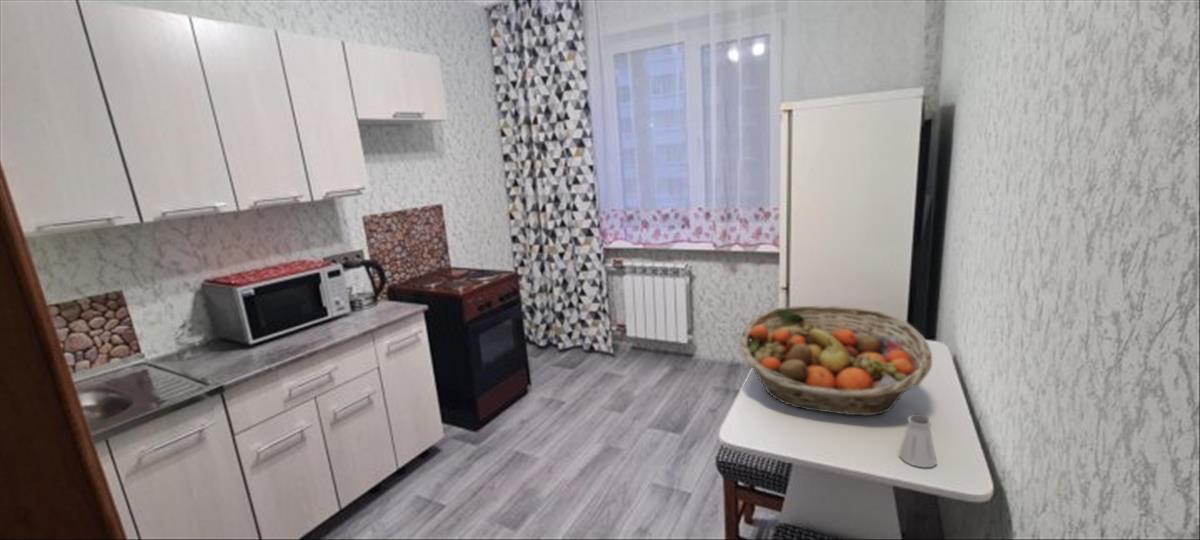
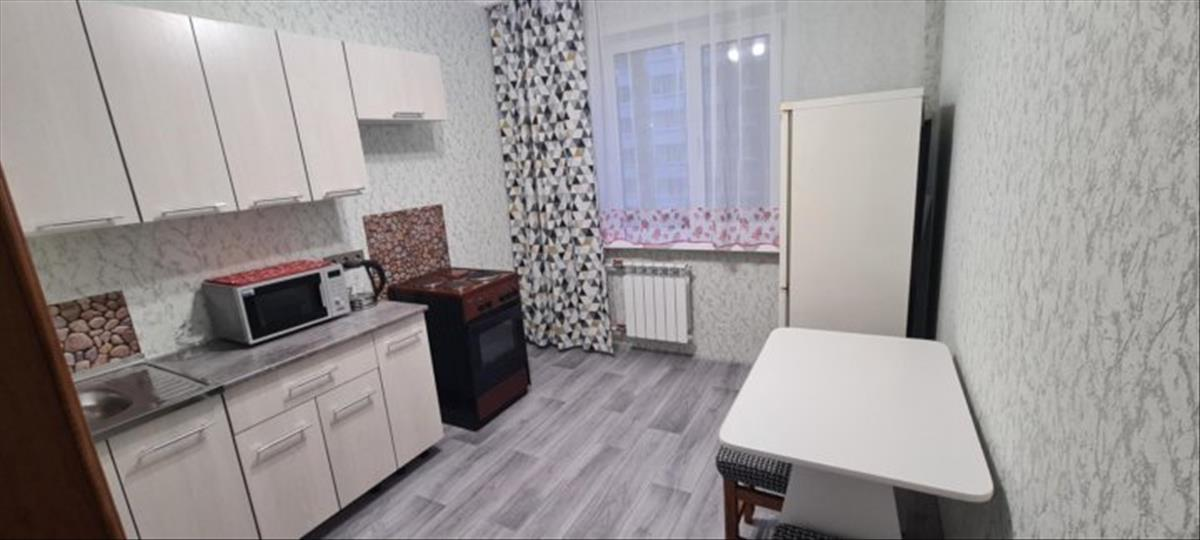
- fruit basket (827, 356)
- saltshaker (918, 437)
